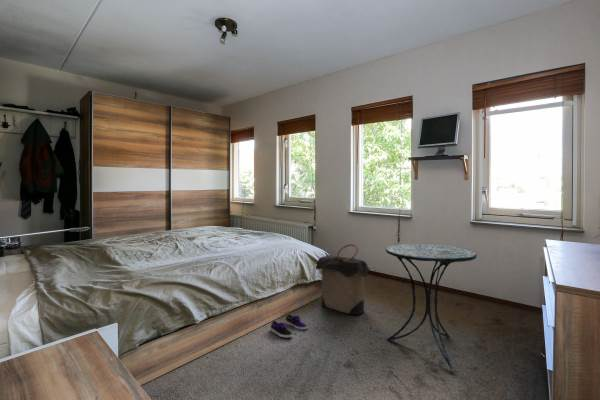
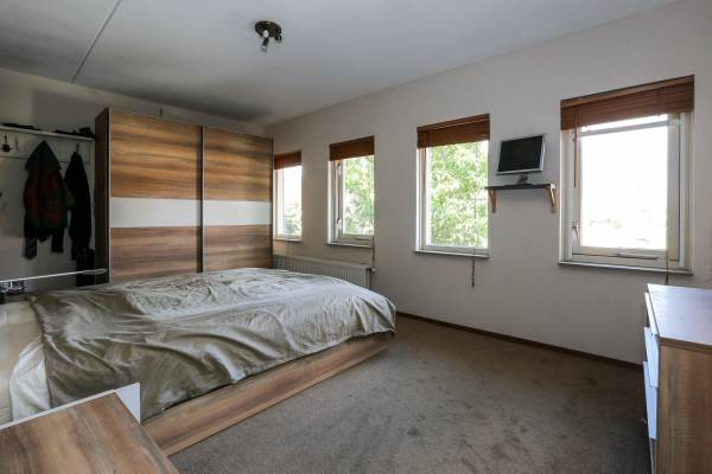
- laundry hamper (340, 276)
- shoe (288, 324)
- side table (428, 298)
